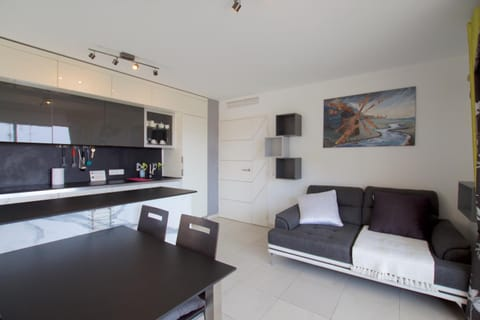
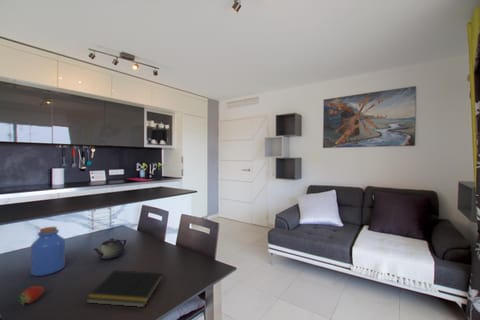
+ notepad (127, 286)
+ fruit (31, 294)
+ jar (48, 249)
+ teapot (110, 247)
